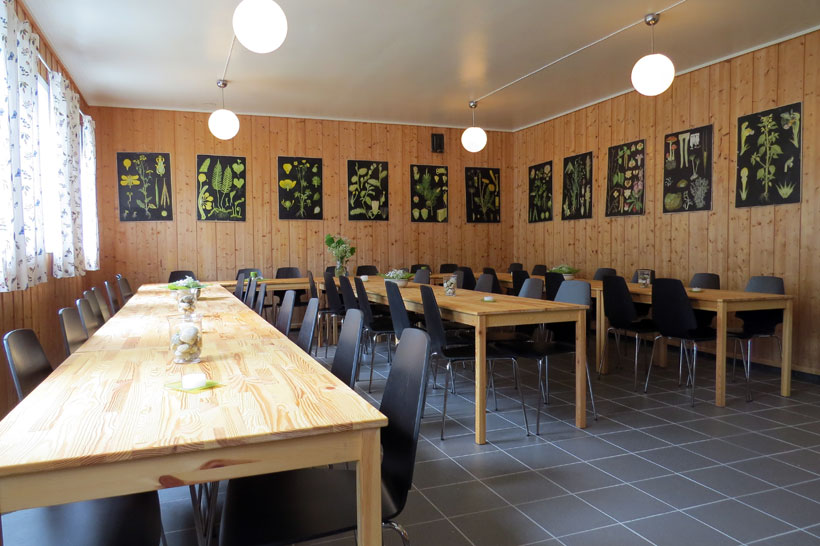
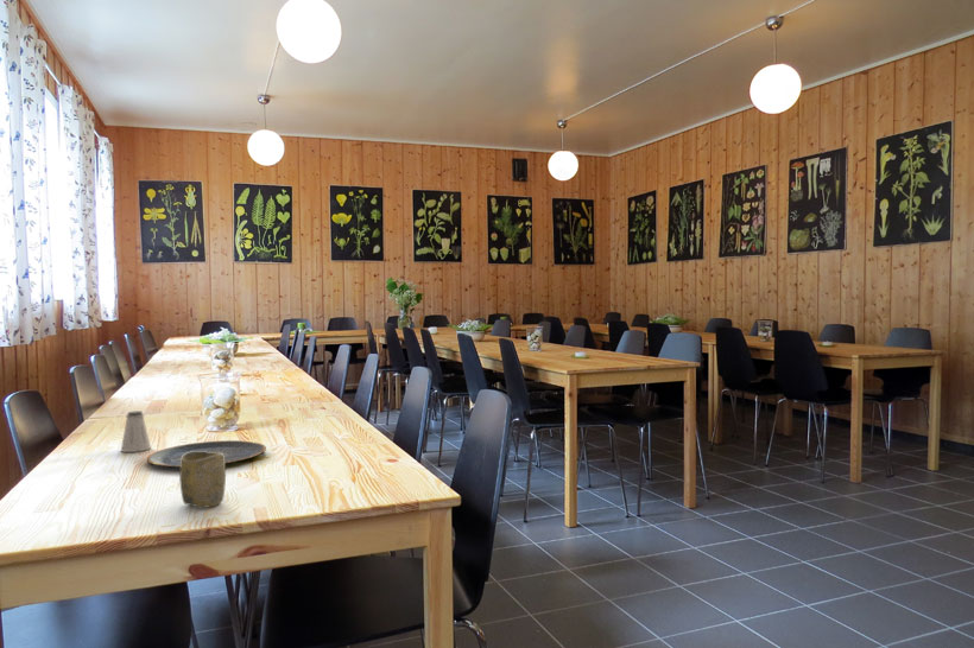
+ plate (208, 451)
+ cup (203, 478)
+ saltshaker (135, 430)
